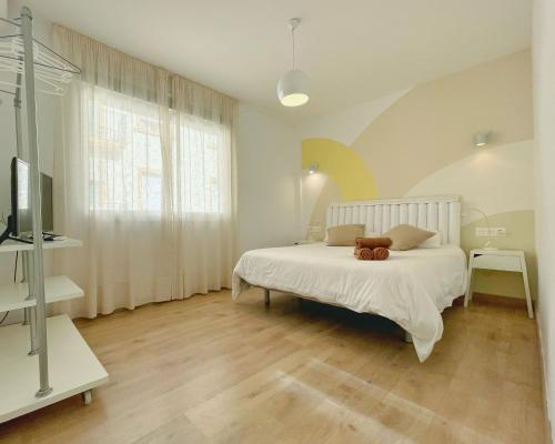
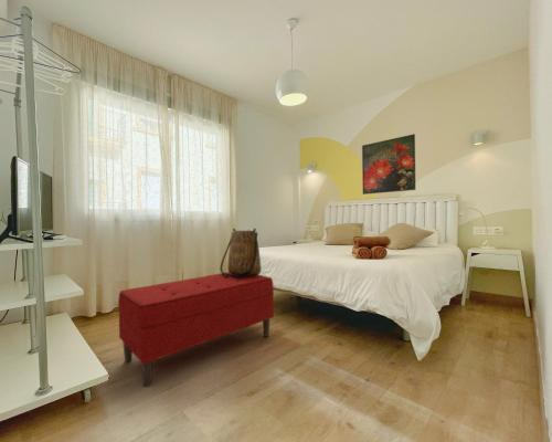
+ bench (203, 315)
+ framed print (386, 166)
+ tote bag (242, 251)
